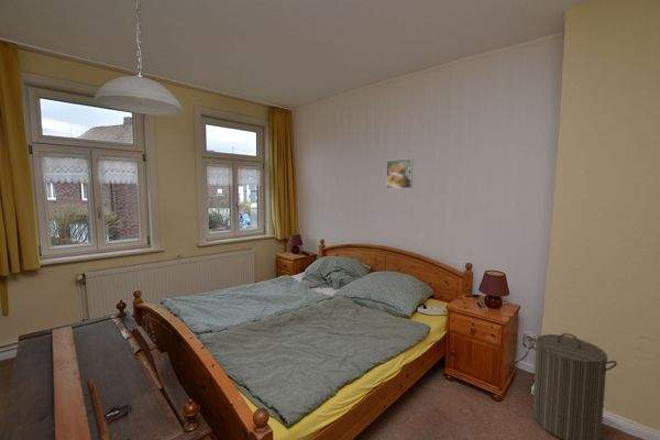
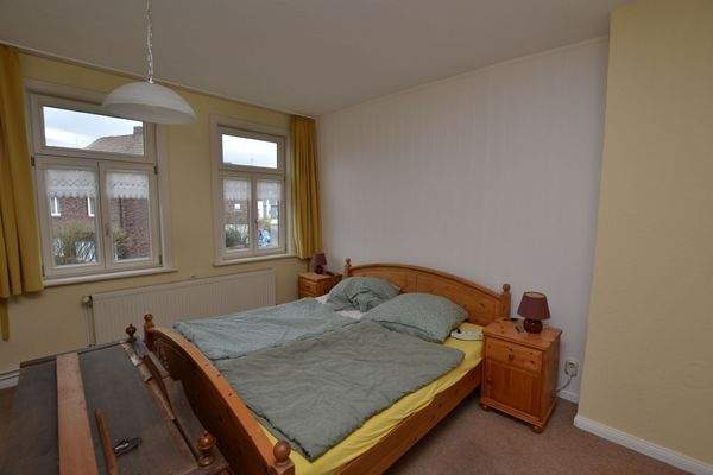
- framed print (398, 174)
- laundry hamper (568, 380)
